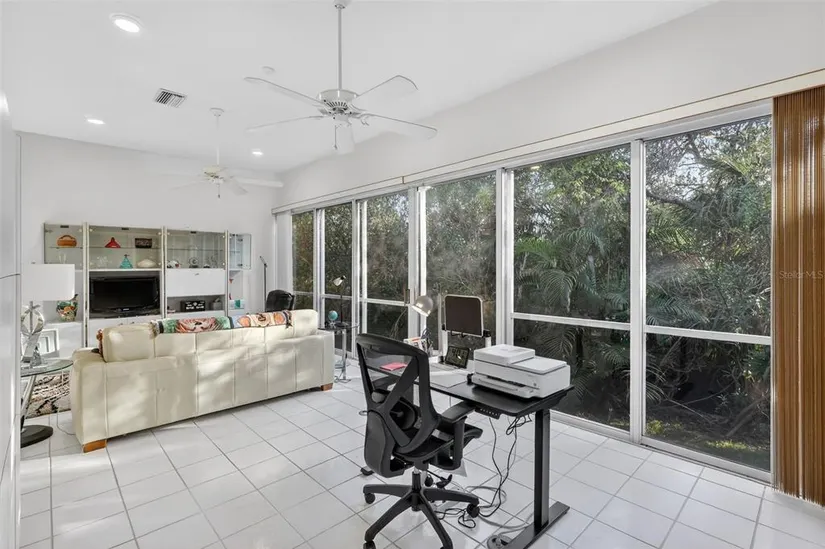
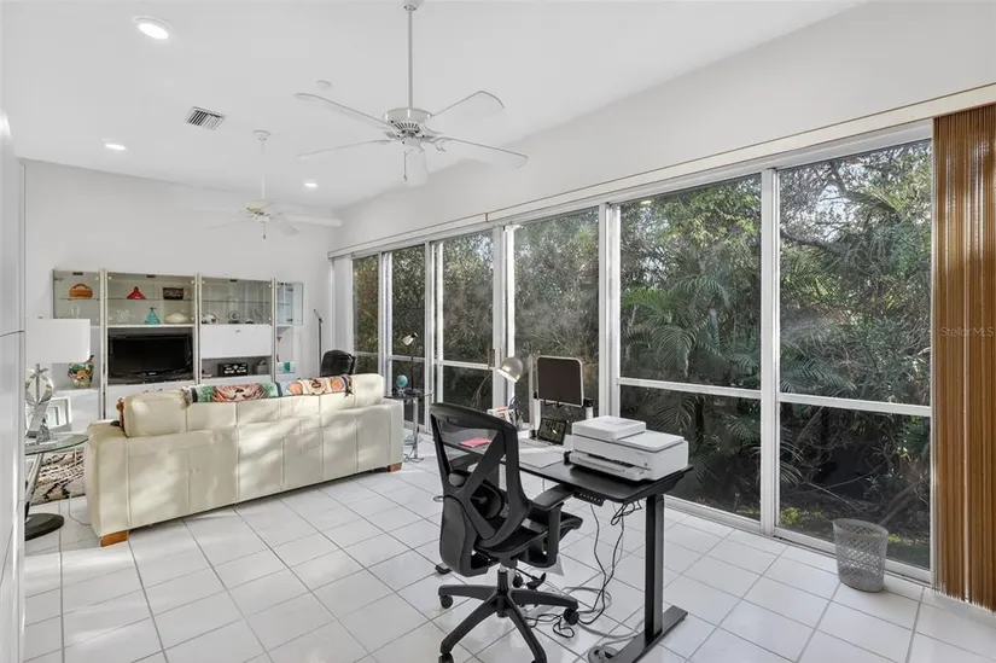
+ wastebasket (860, 554)
